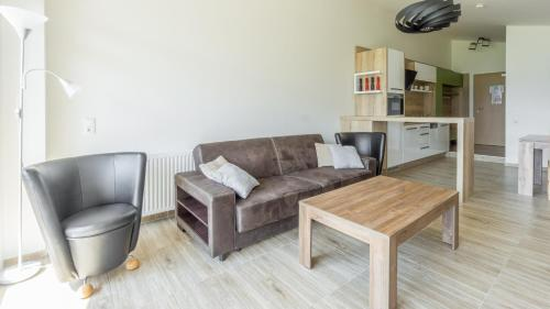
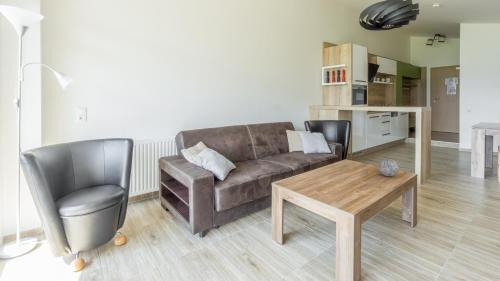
+ decorative orb (388, 167)
